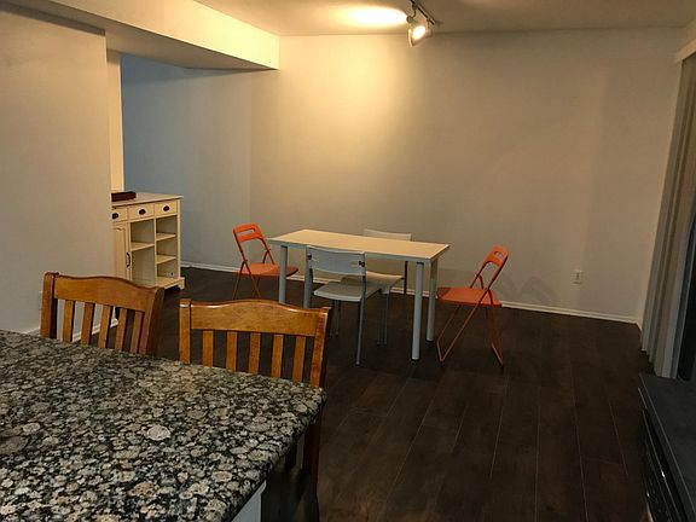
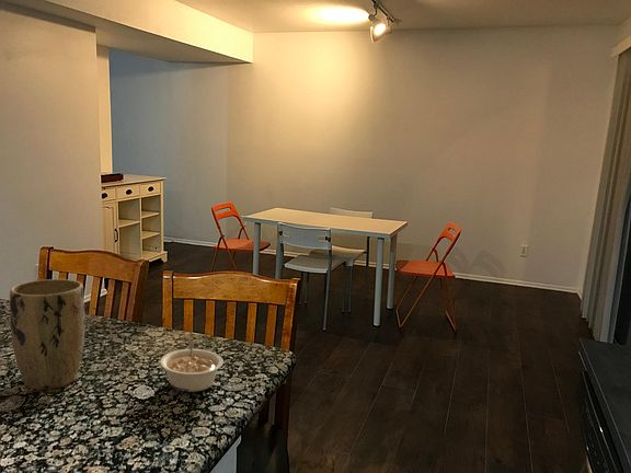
+ legume (190, 368)
+ plant pot (48, 334)
